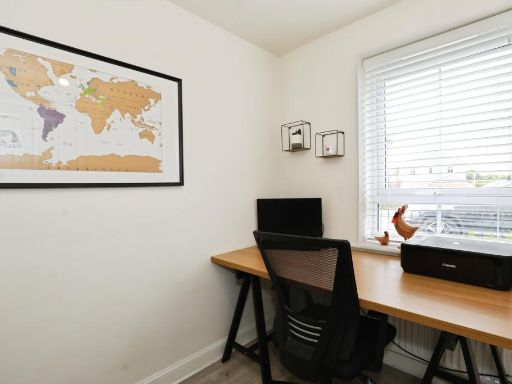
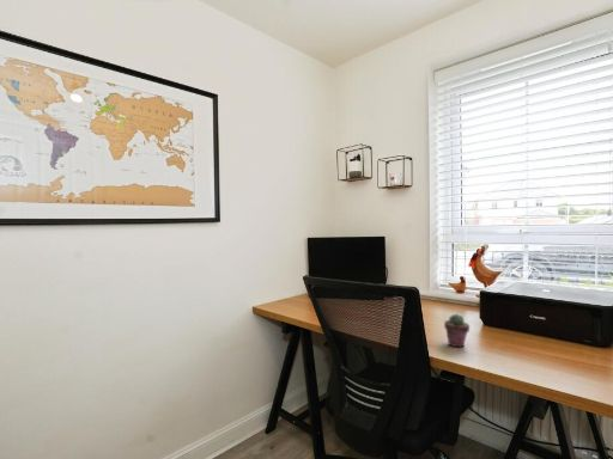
+ potted succulent (456, 329)
